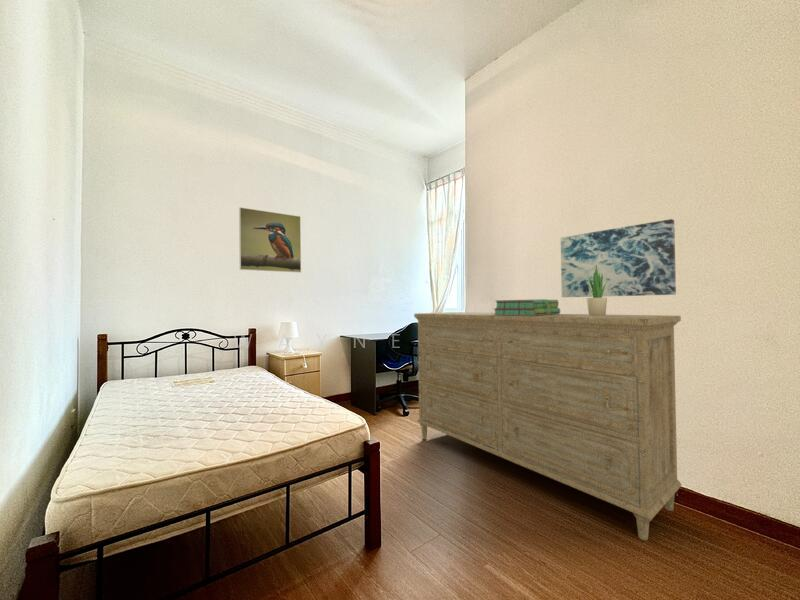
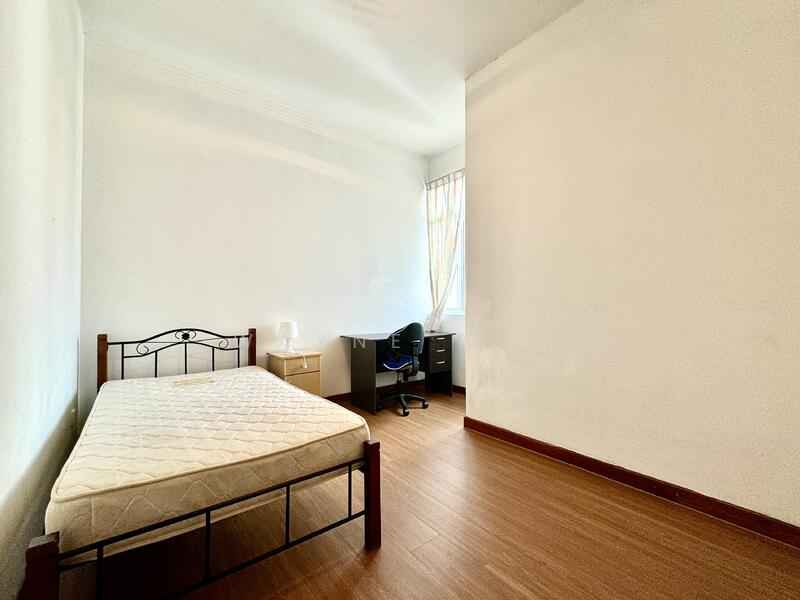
- potted plant (597, 290)
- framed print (271, 241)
- wall art (611, 262)
- dresser (518, 390)
- stack of books (527, 306)
